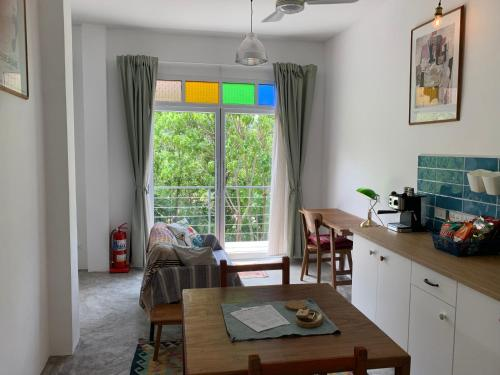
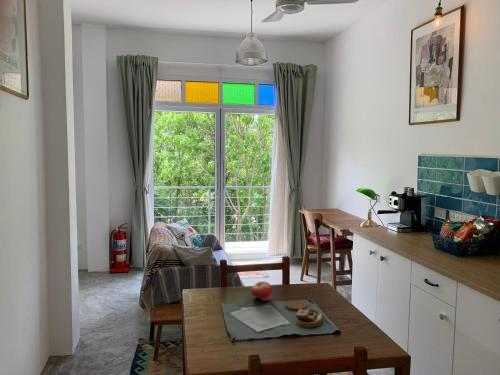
+ fruit (262, 290)
